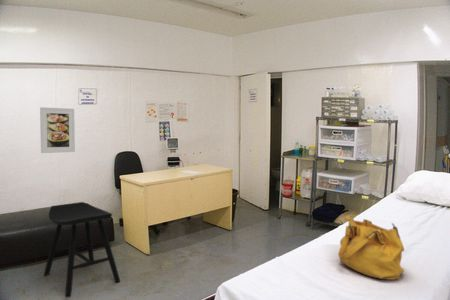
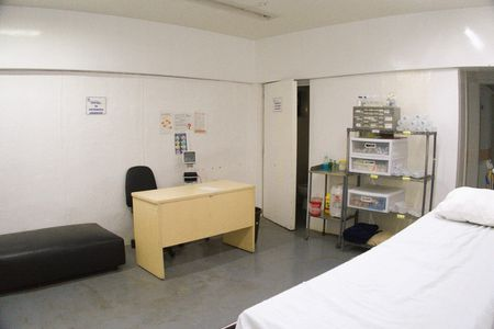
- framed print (58, 130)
- handbag (370, 243)
- stool (82, 245)
